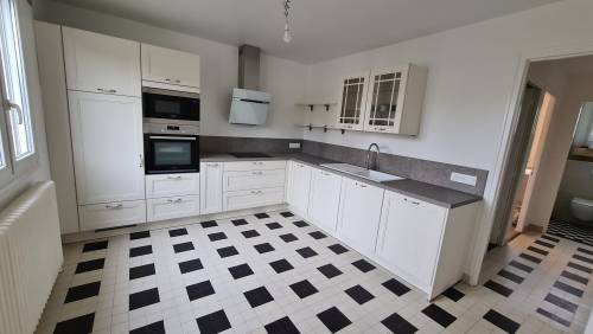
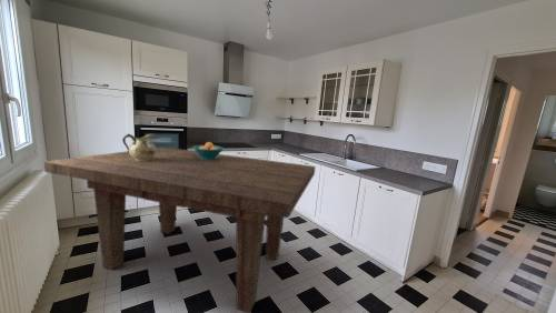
+ fruit bowl (208, 150)
+ dining table (200, 210)
+ pitcher (141, 147)
